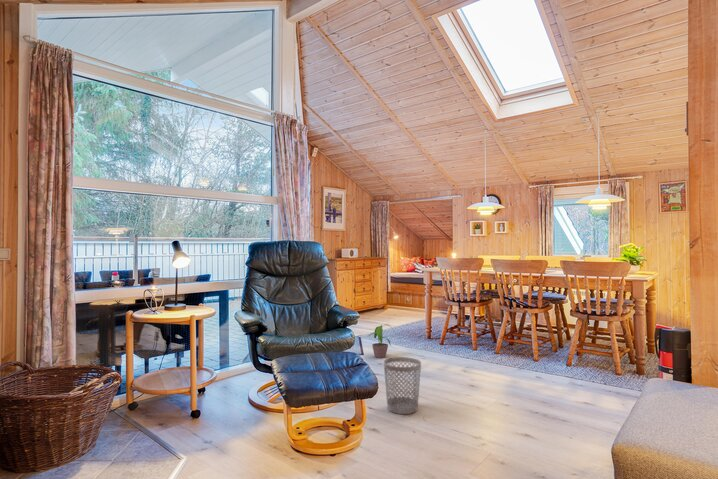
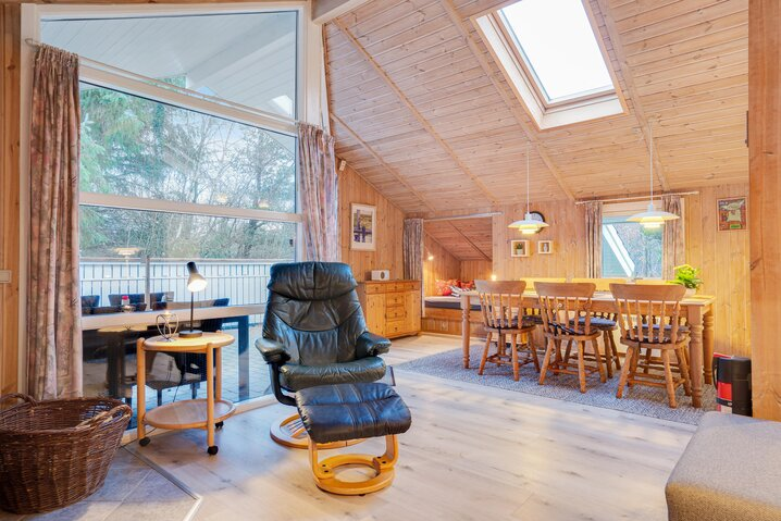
- wastebasket (402, 384)
- potted plant (380, 340)
